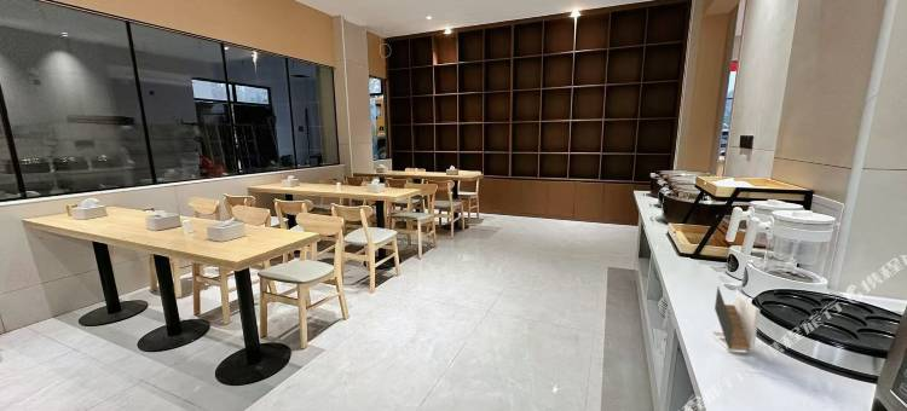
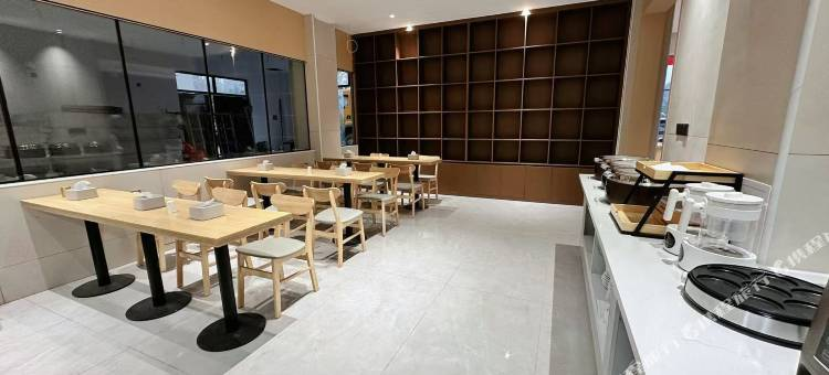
- napkin holder (734, 318)
